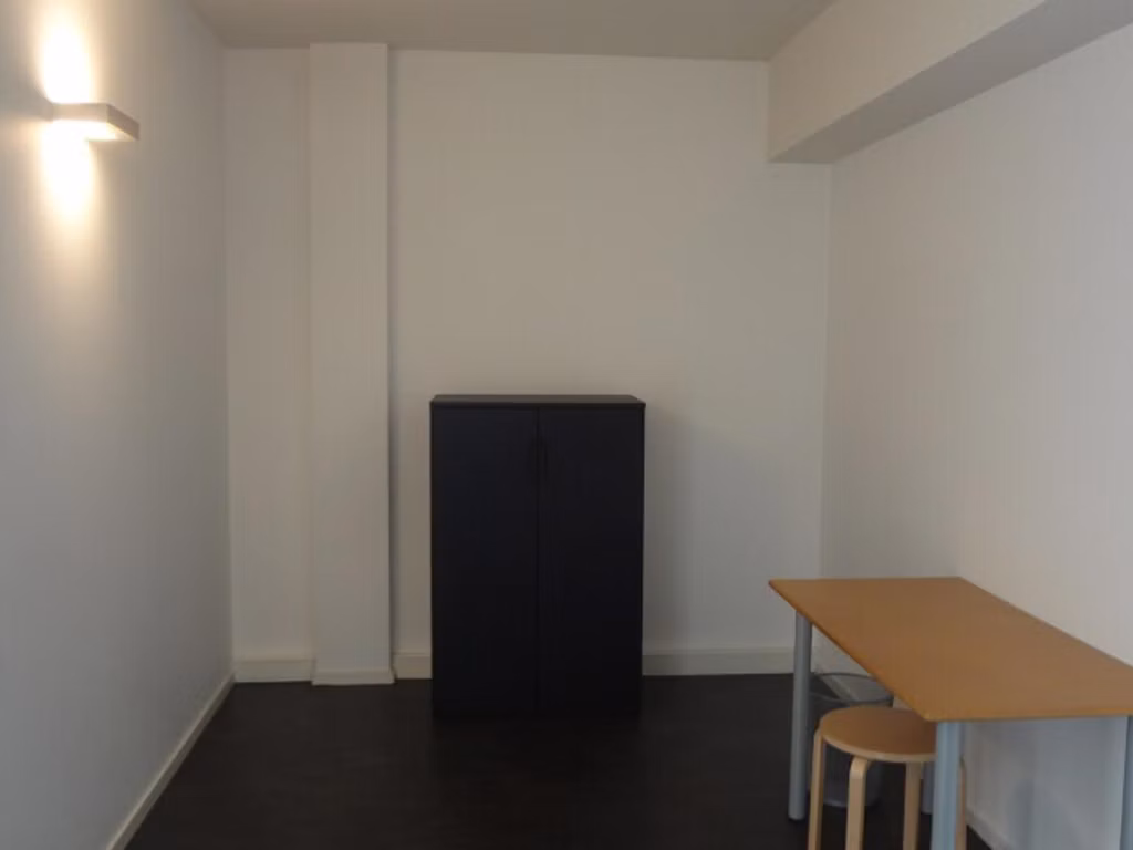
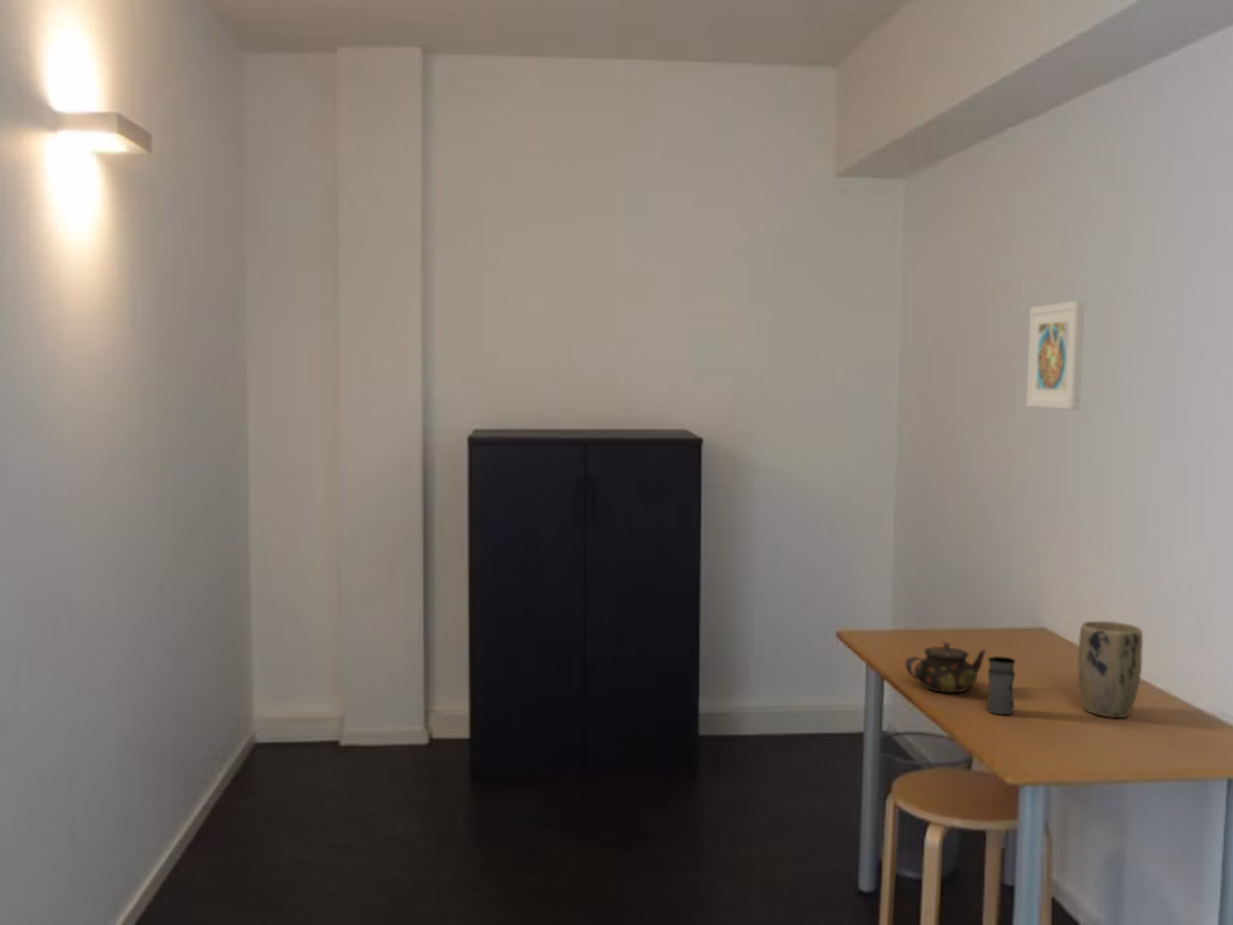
+ plant pot (1109, 668)
+ jar (1001, 685)
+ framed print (1054, 355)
+ teapot (946, 665)
